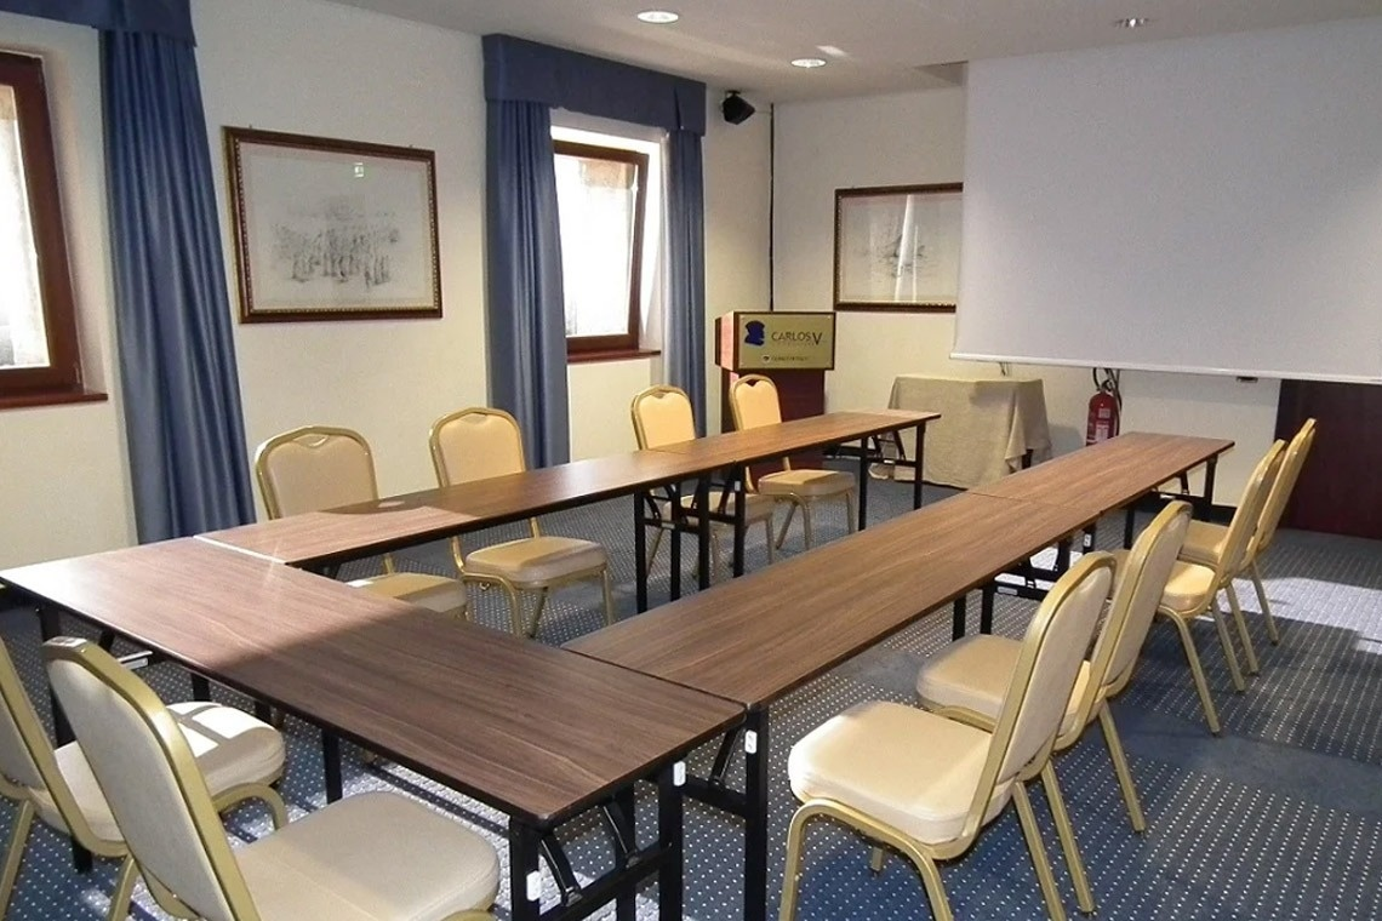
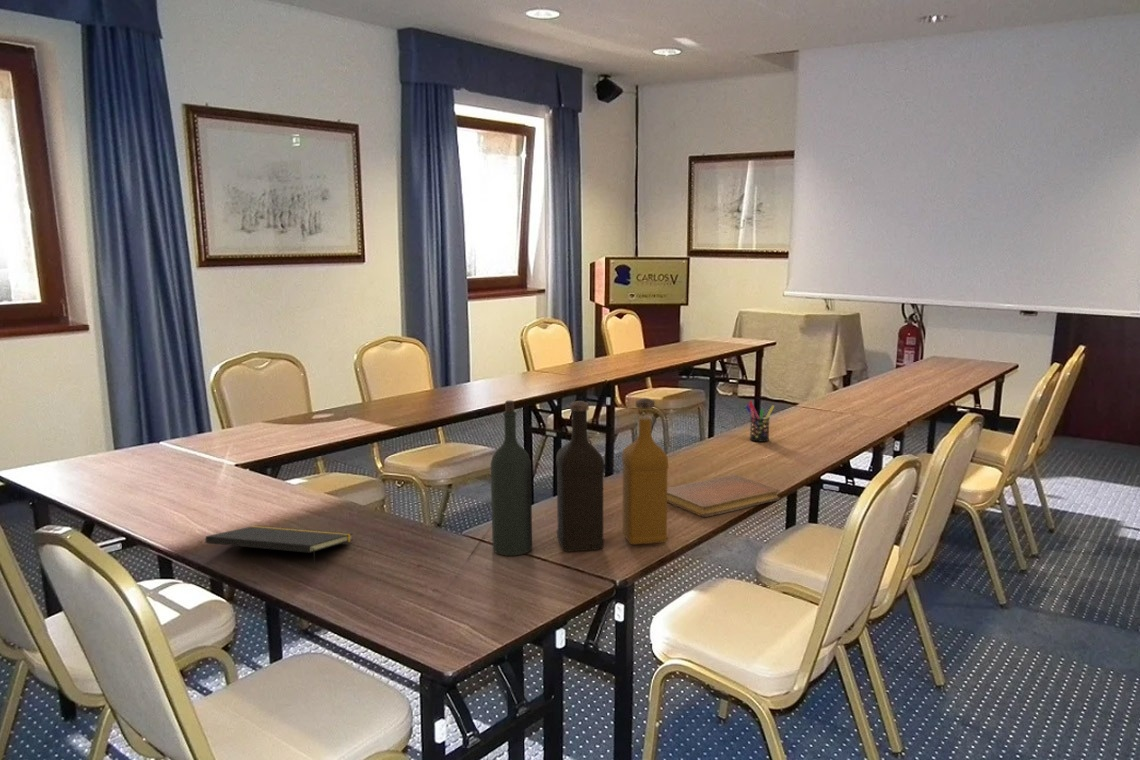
+ notepad (281, 538)
+ pen holder (759, 420)
+ notebook (719, 494)
+ bottle (585, 472)
